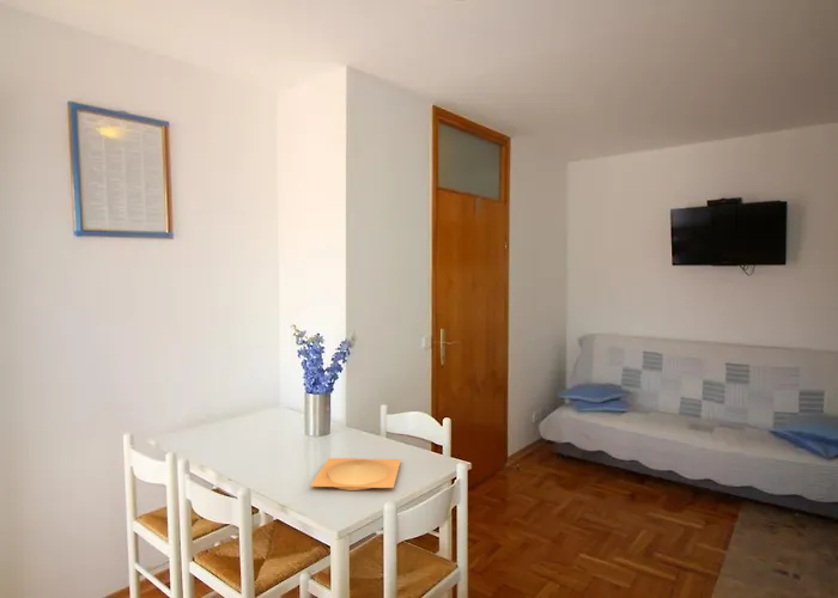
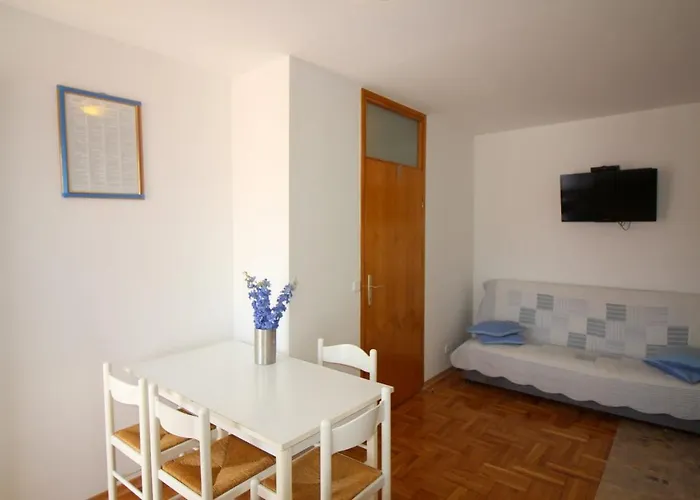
- plate (358, 470)
